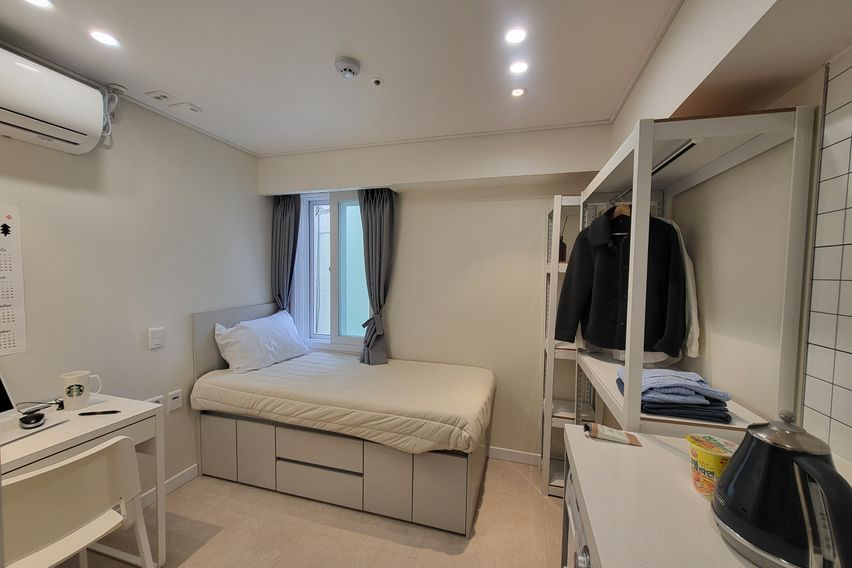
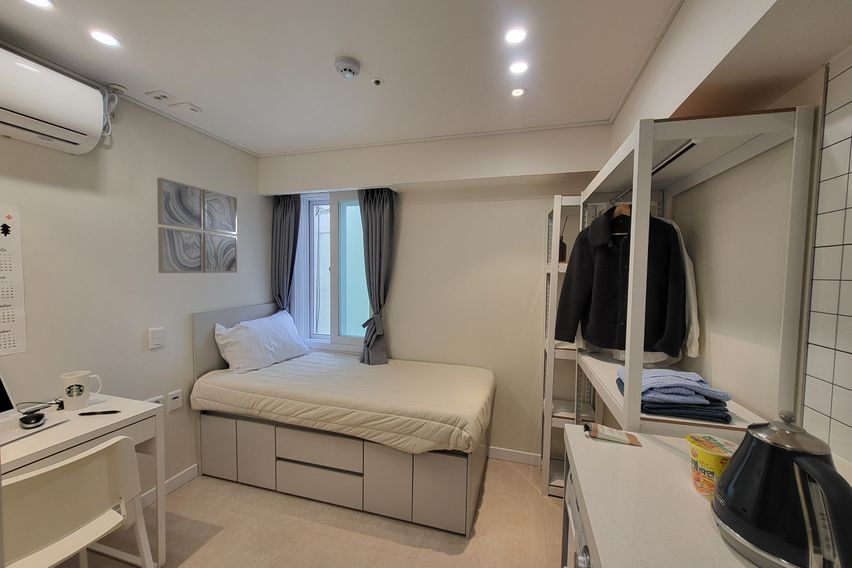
+ wall art (202, 232)
